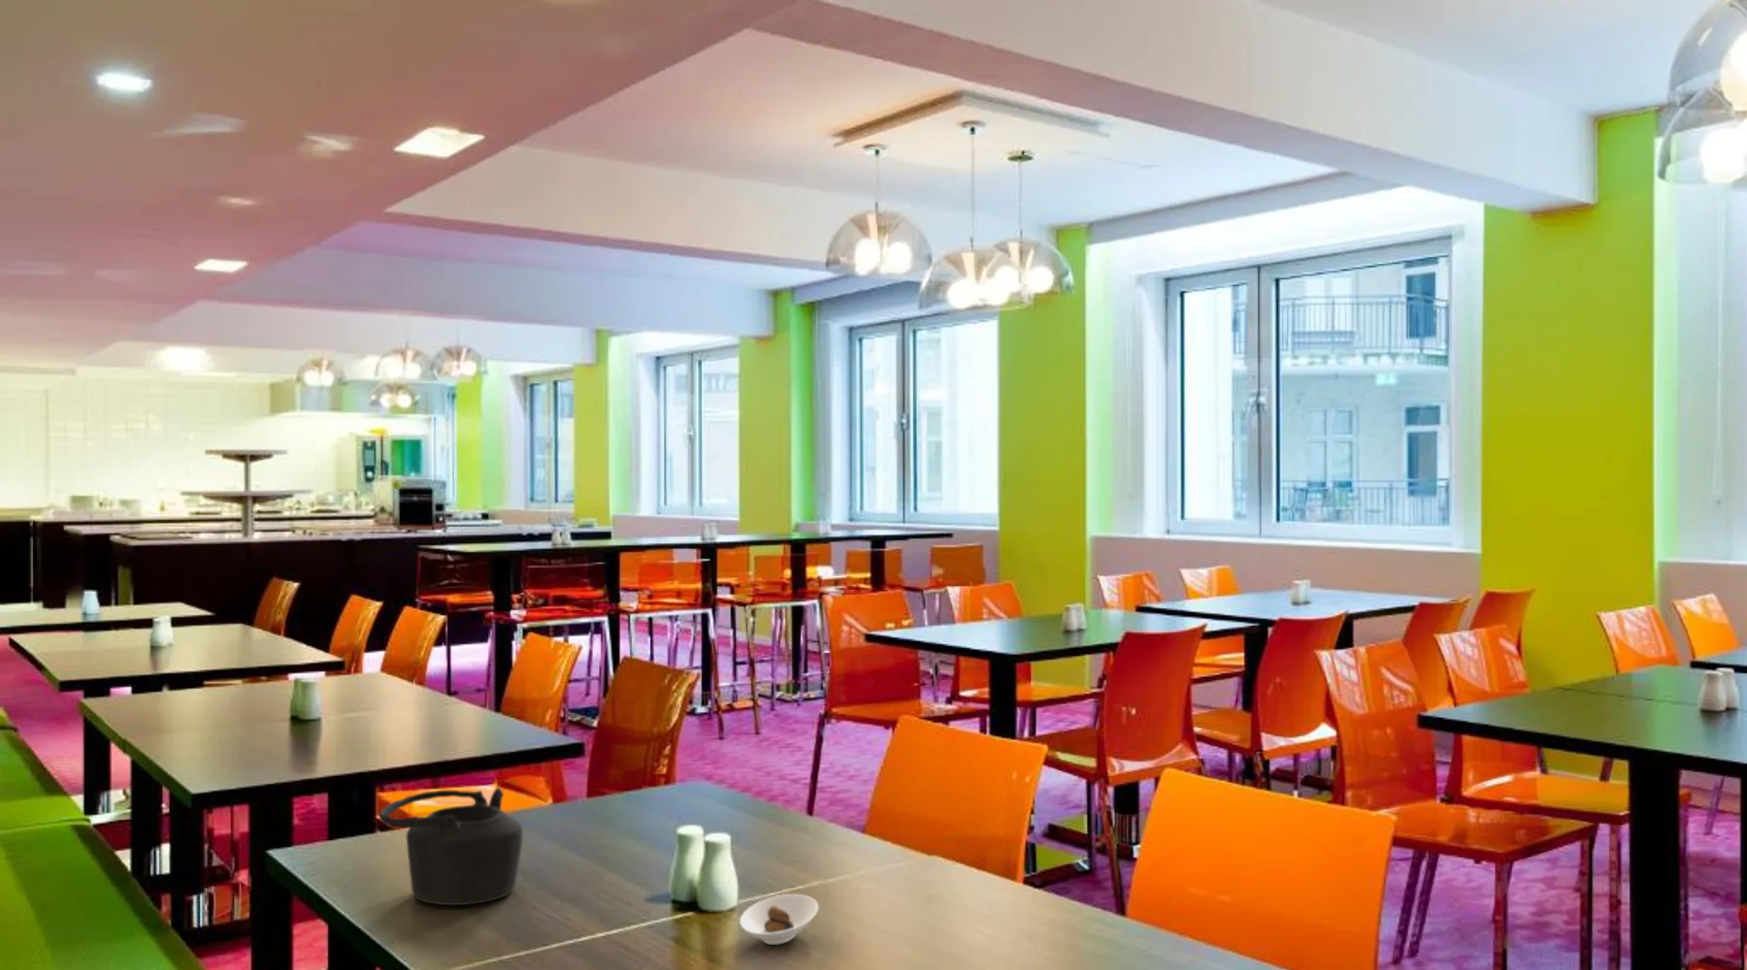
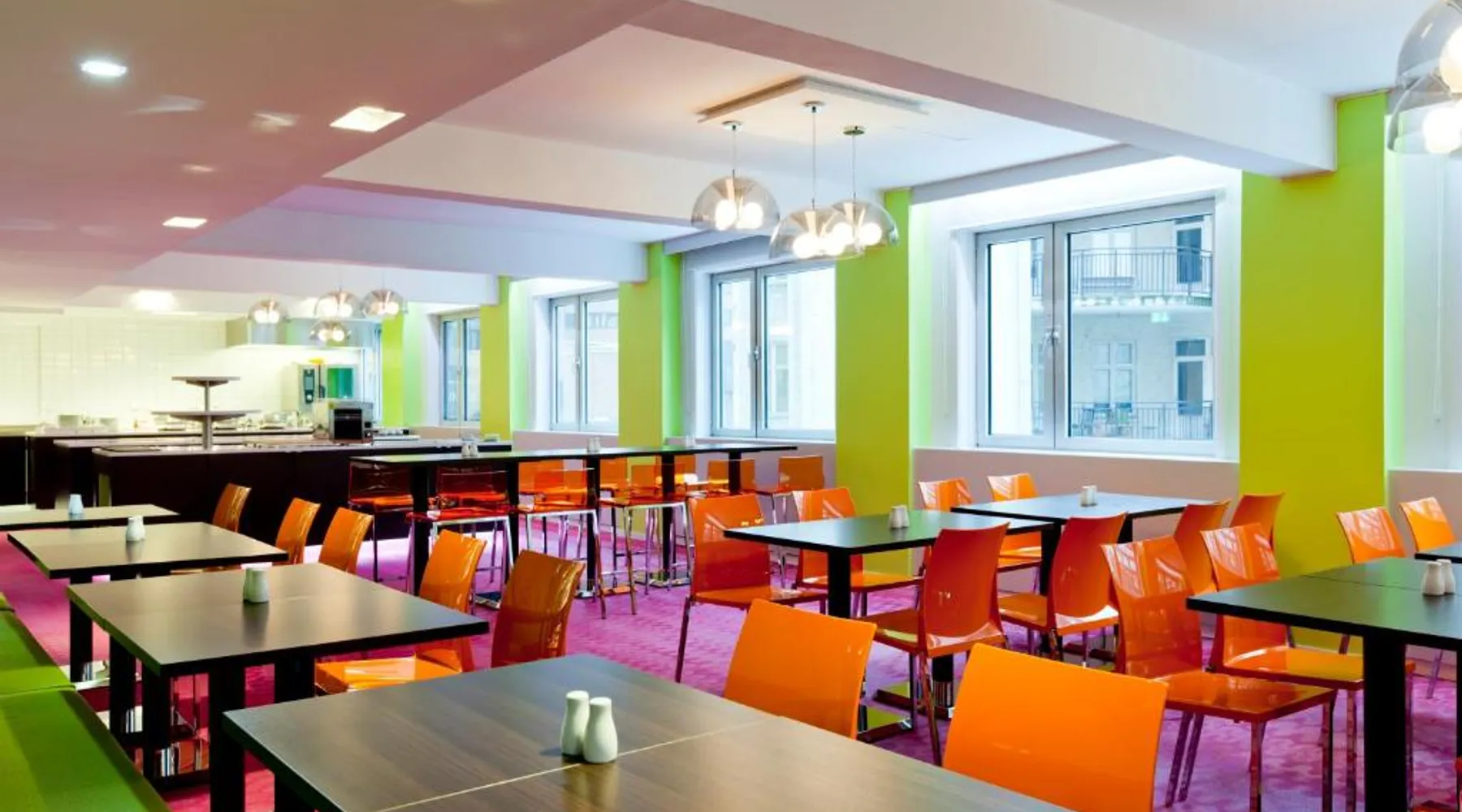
- teapot (462, 843)
- saucer (779, 921)
